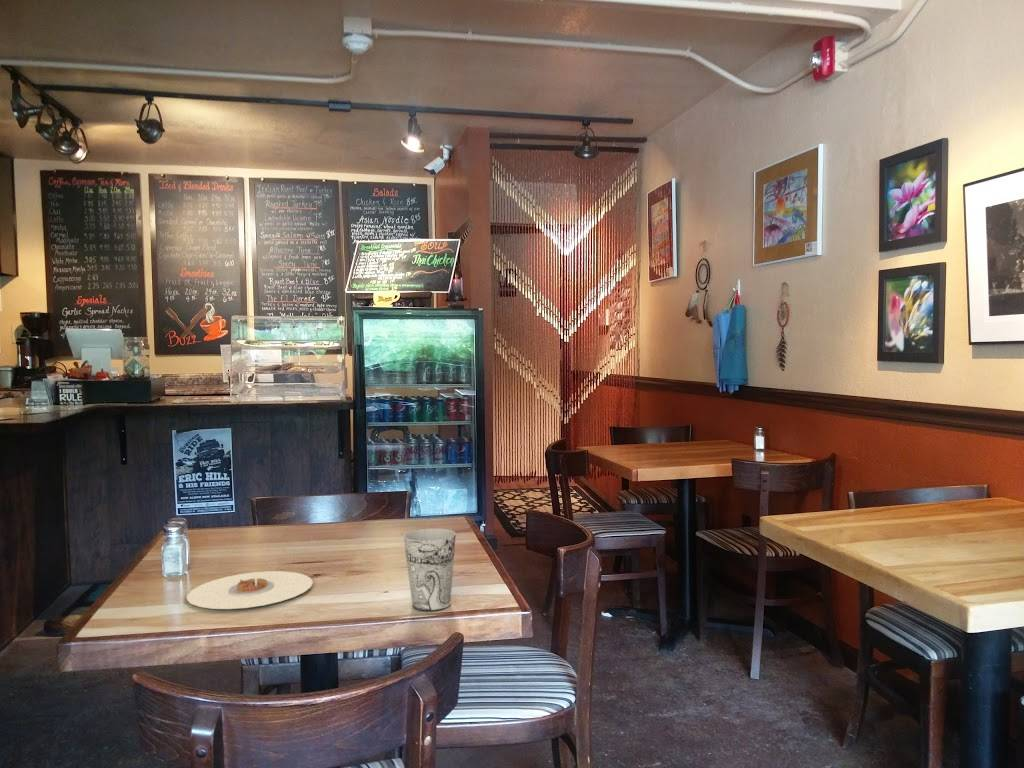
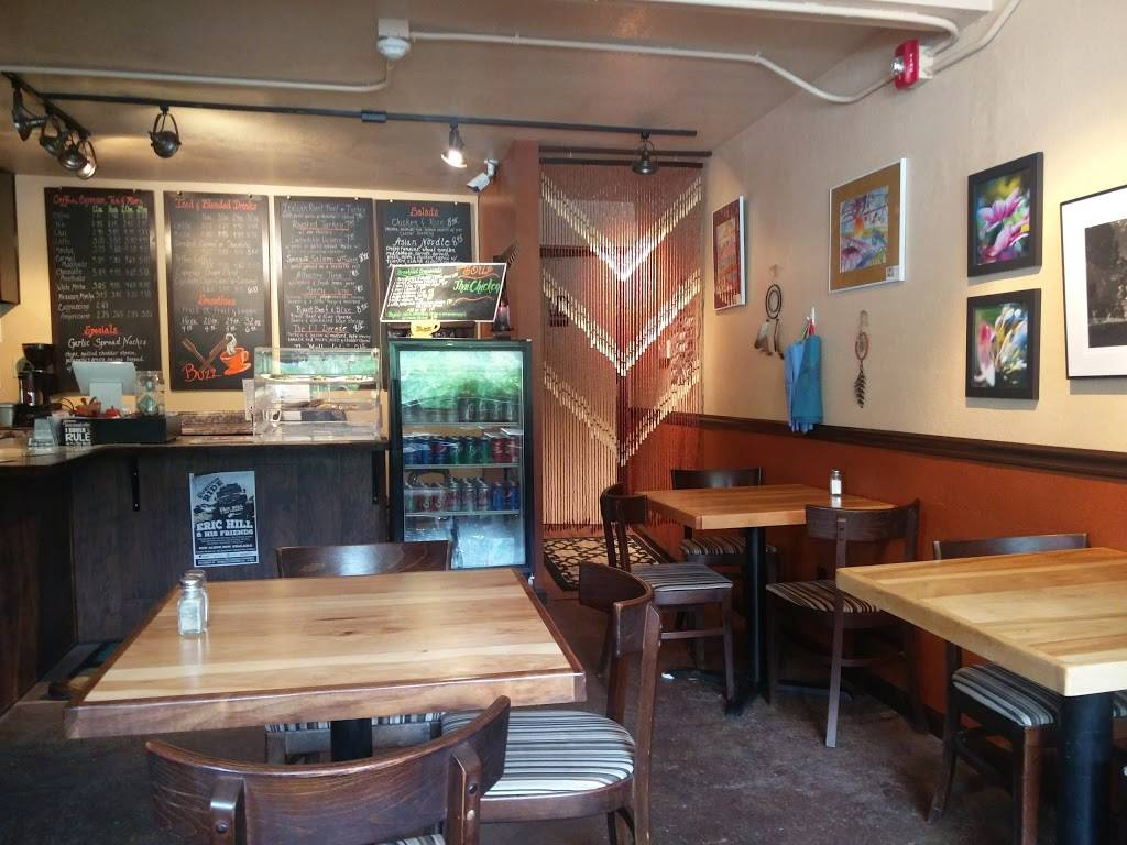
- plate (251, 583)
- cup (430, 569)
